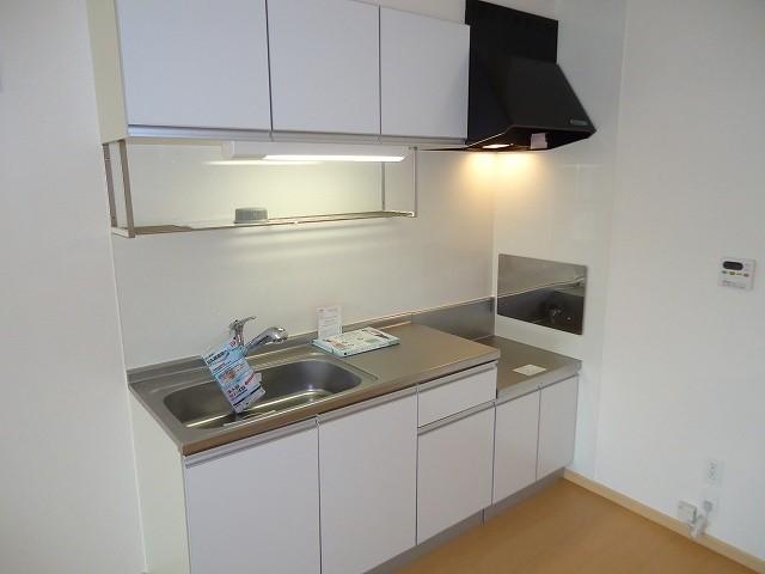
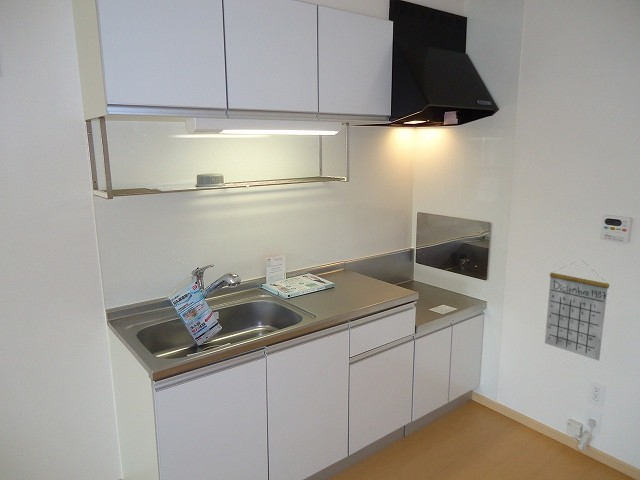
+ calendar (575, 306)
